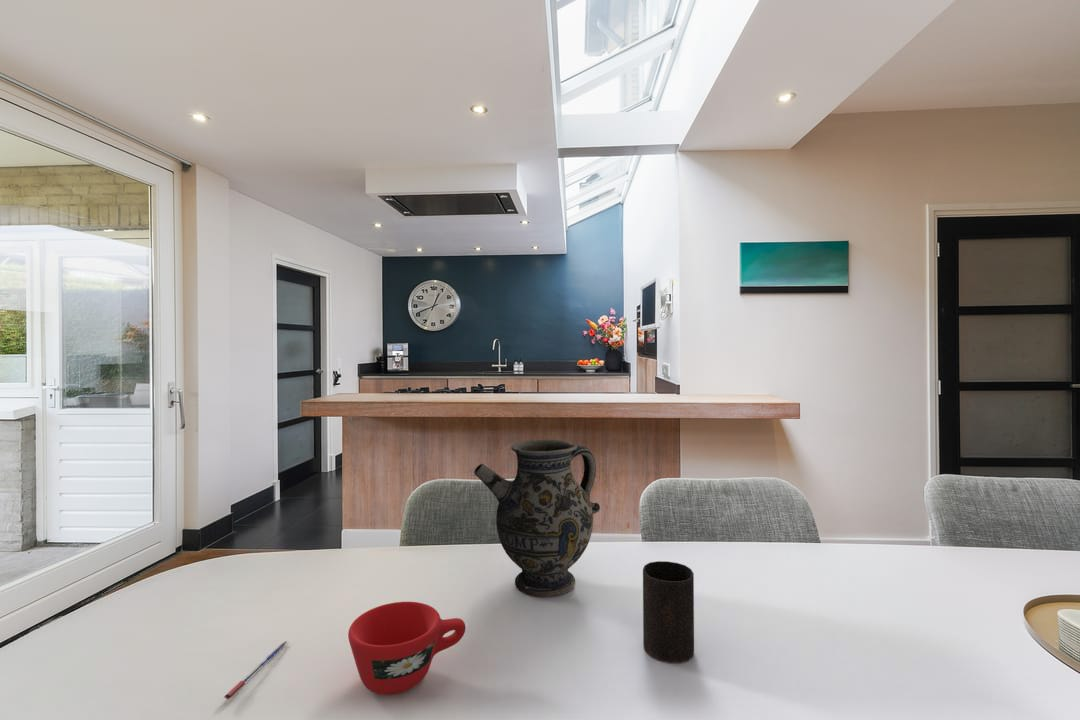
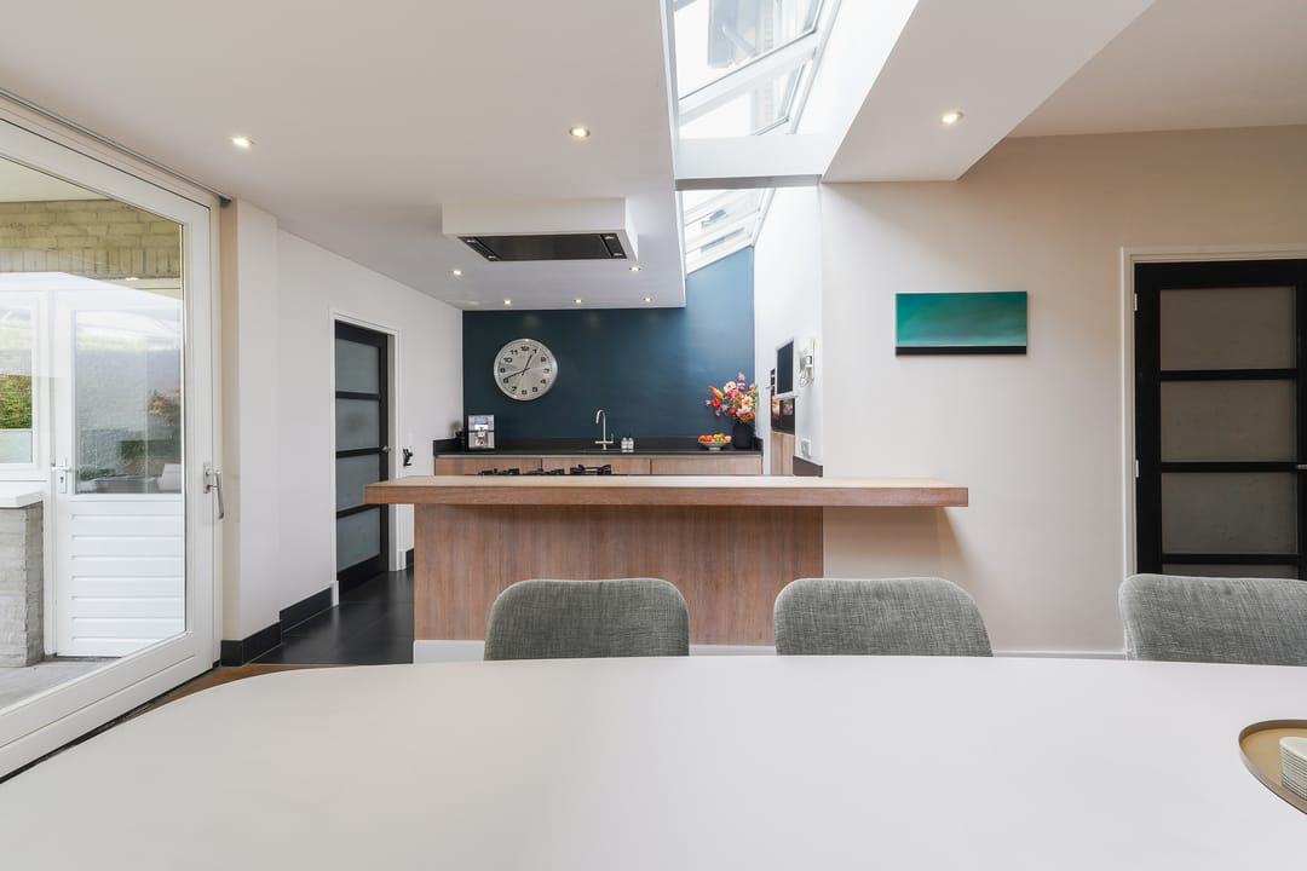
- cup (409, 646)
- ewer (542, 515)
- pen (259, 665)
- cup (668, 609)
